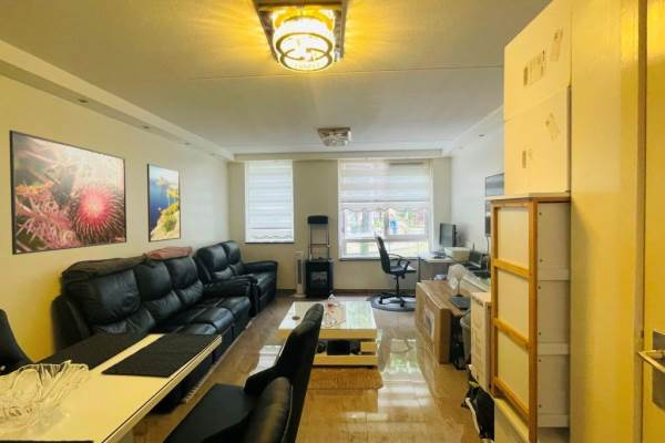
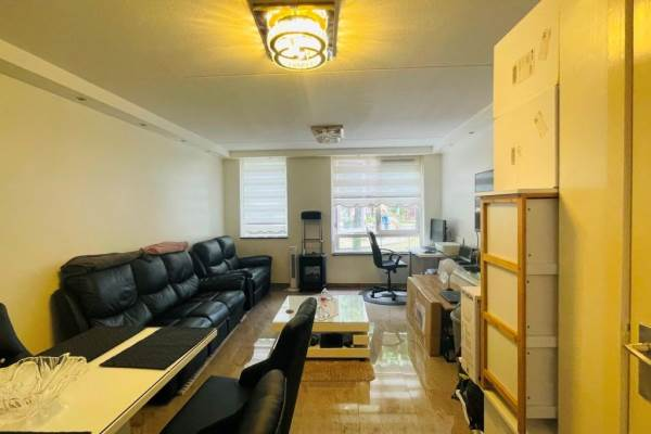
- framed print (165, 204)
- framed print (79, 197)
